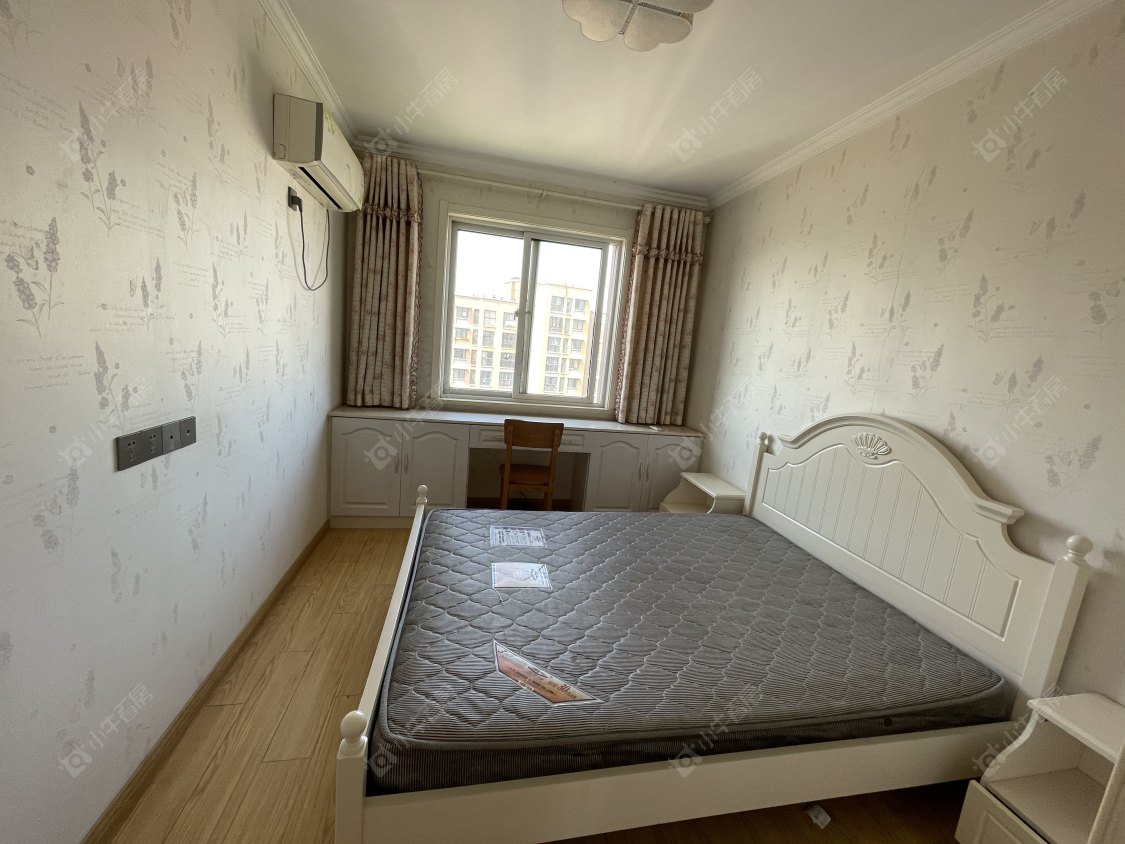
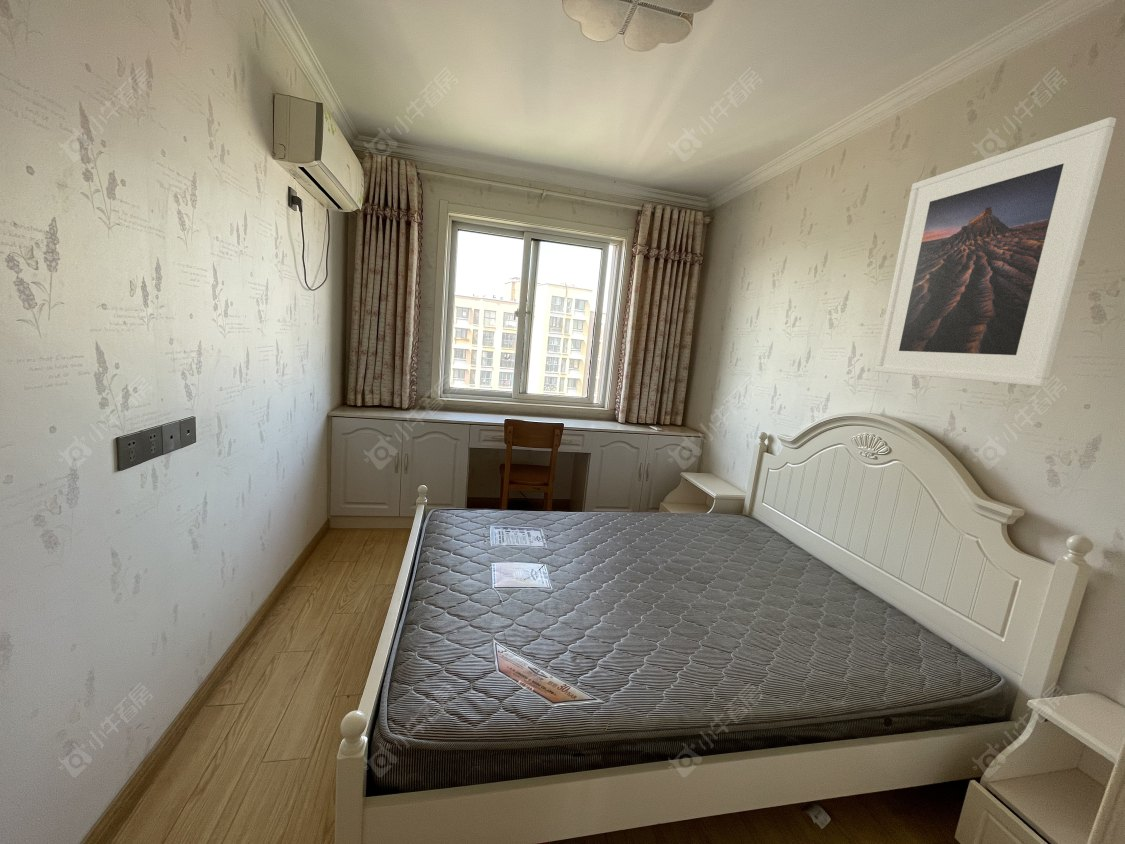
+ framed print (970, 271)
